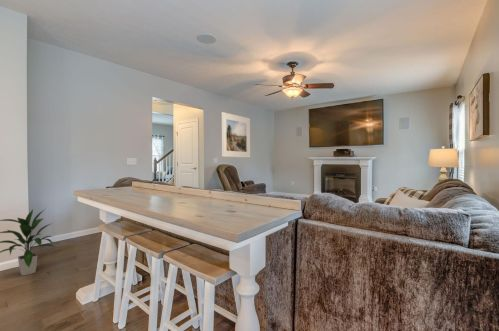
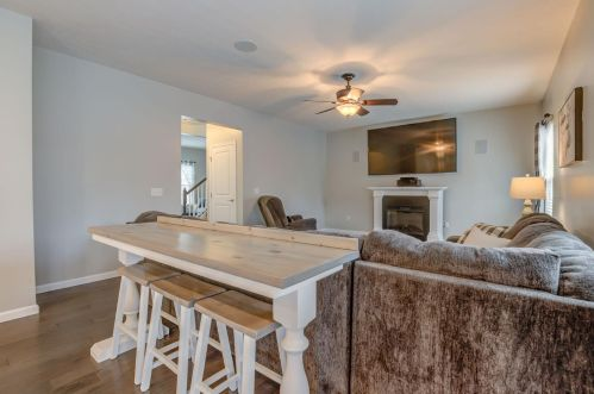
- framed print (236, 136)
- indoor plant (26, 241)
